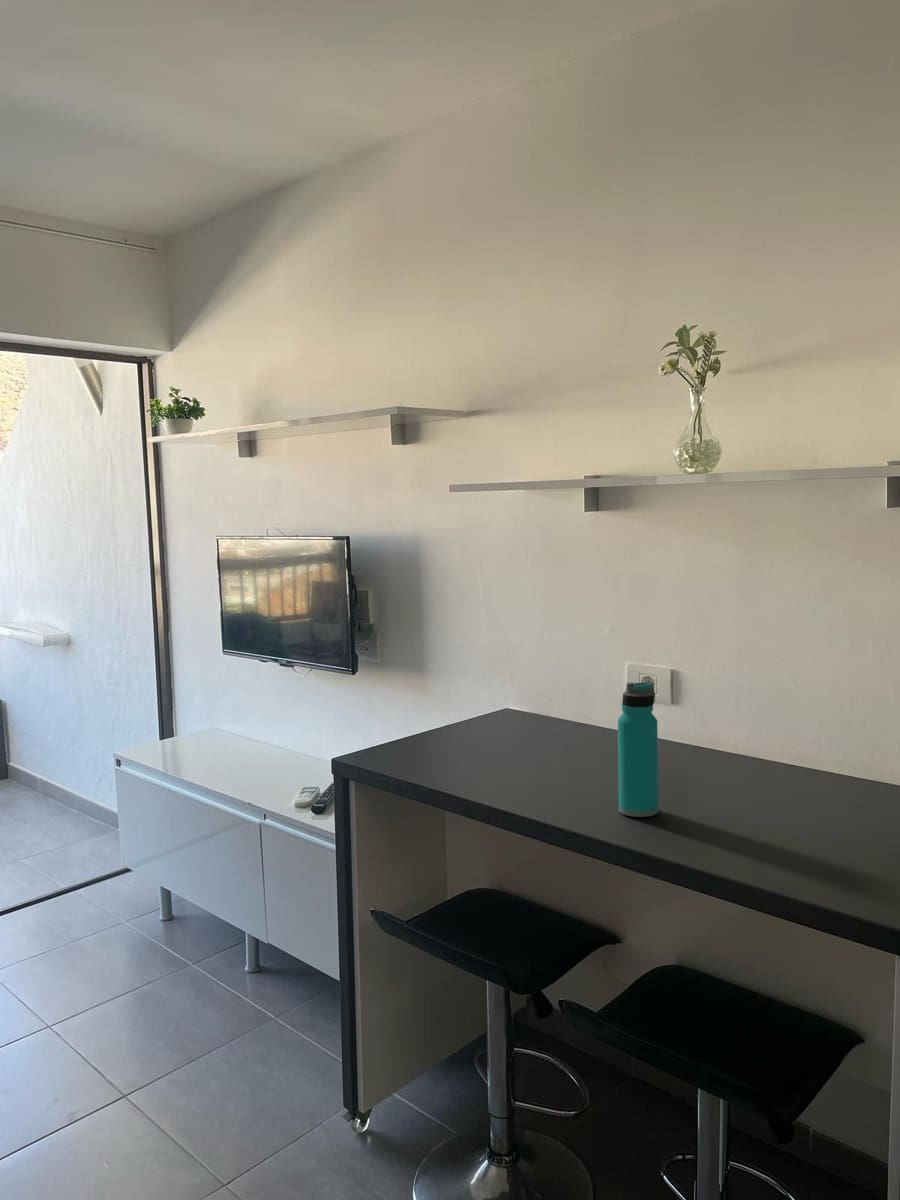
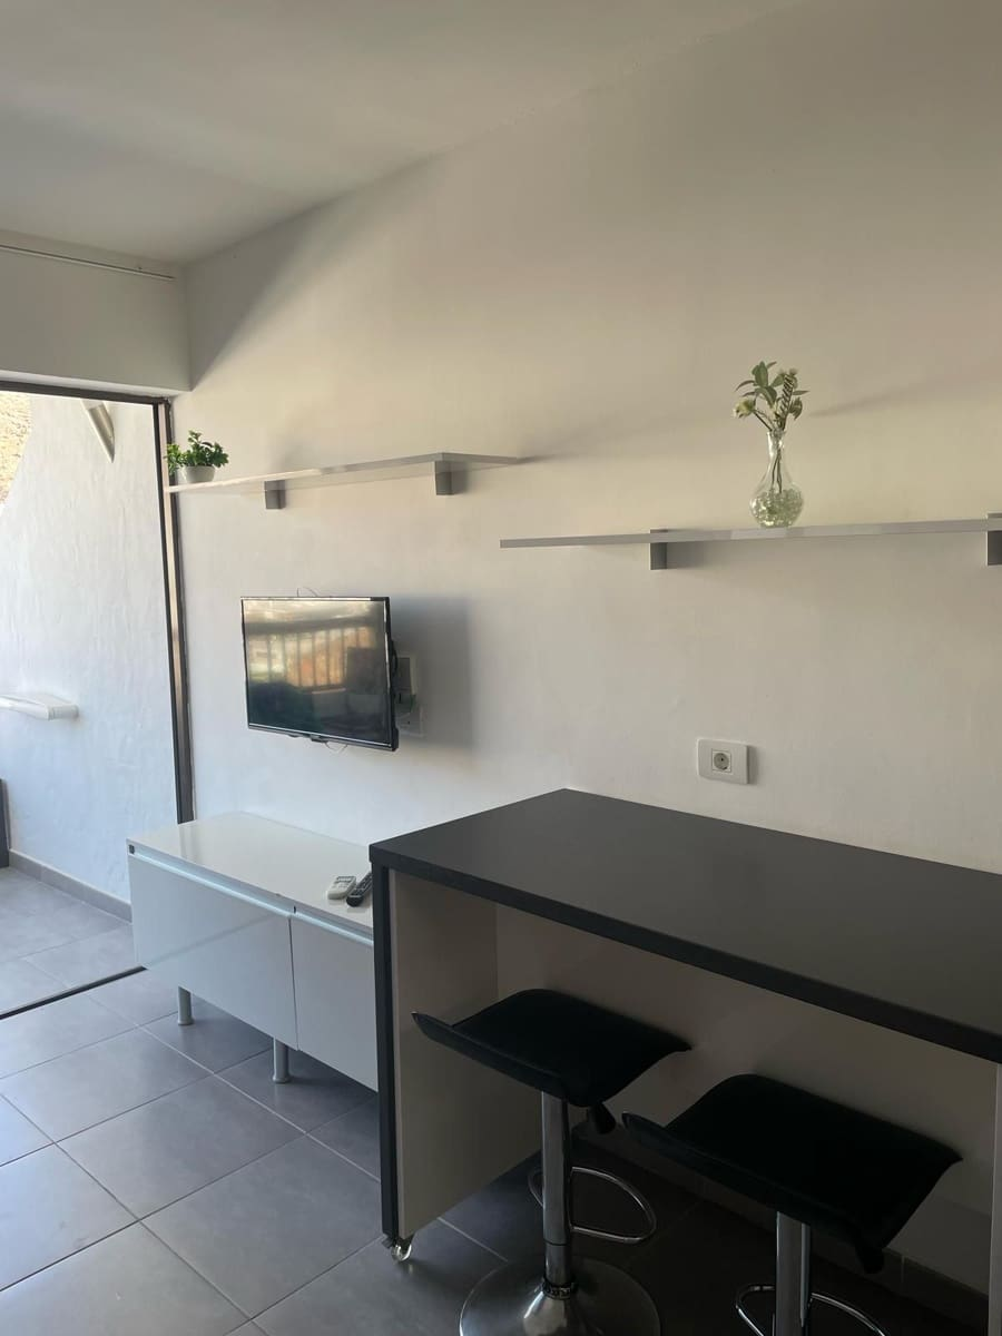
- water bottle (637, 747)
